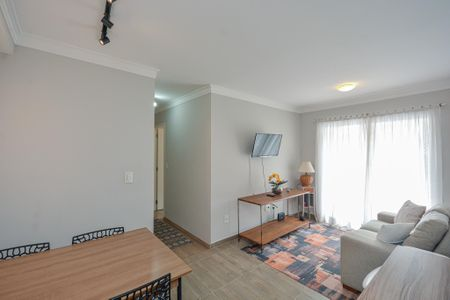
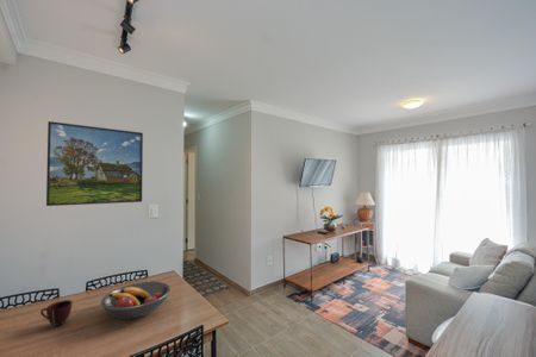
+ mug (55, 314)
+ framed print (99, 165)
+ fruit bowl (137, 299)
